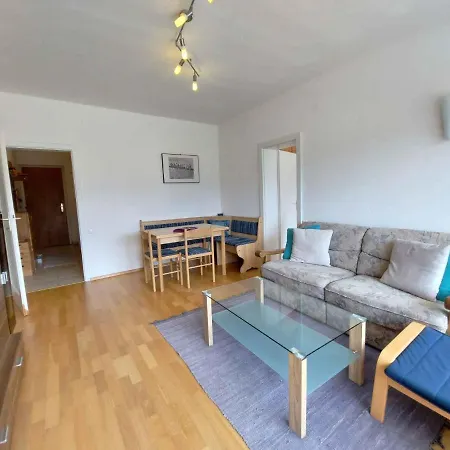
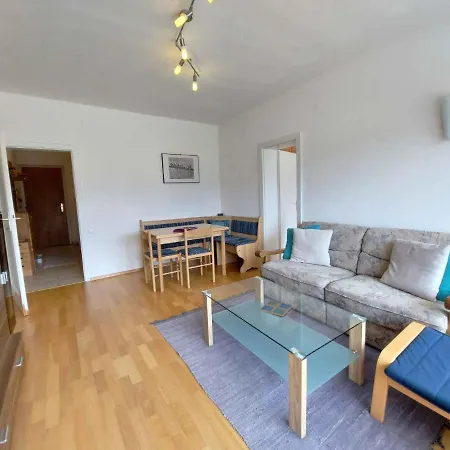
+ drink coaster (276, 307)
